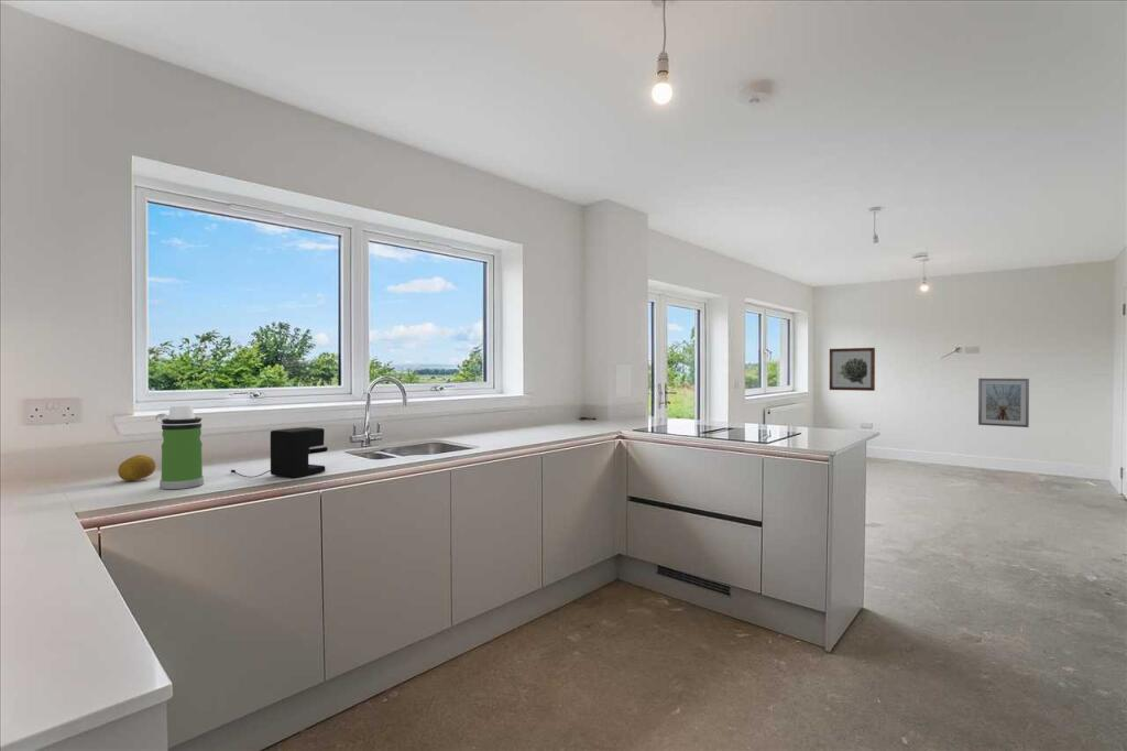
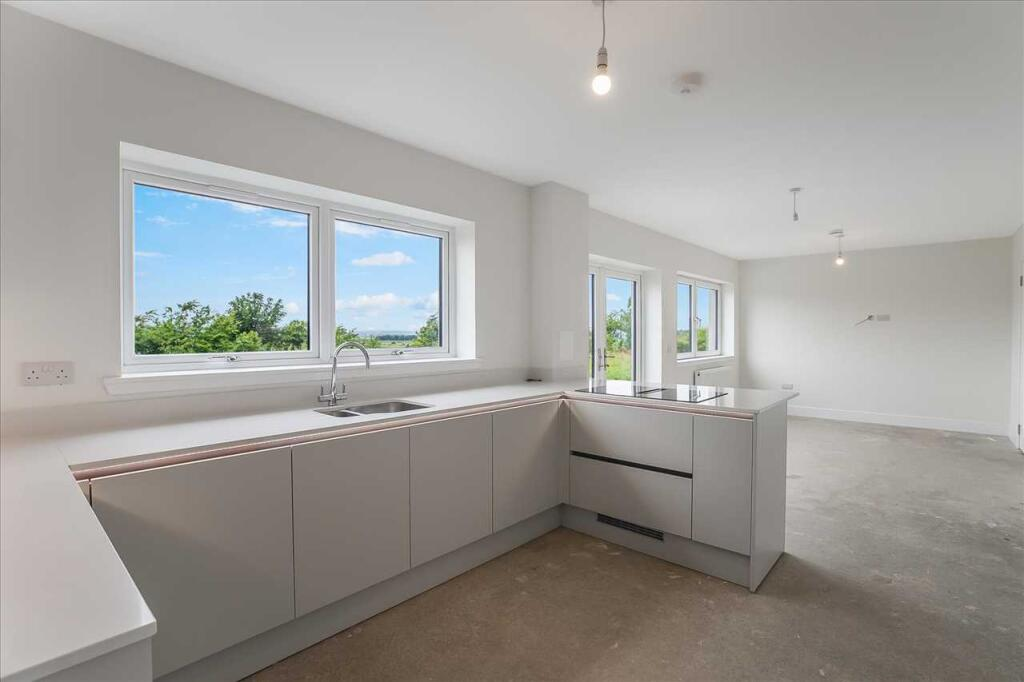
- fruit (136, 467)
- water bottle (180, 445)
- wall art (851, 369)
- coffee maker (280, 449)
- picture frame (1003, 402)
